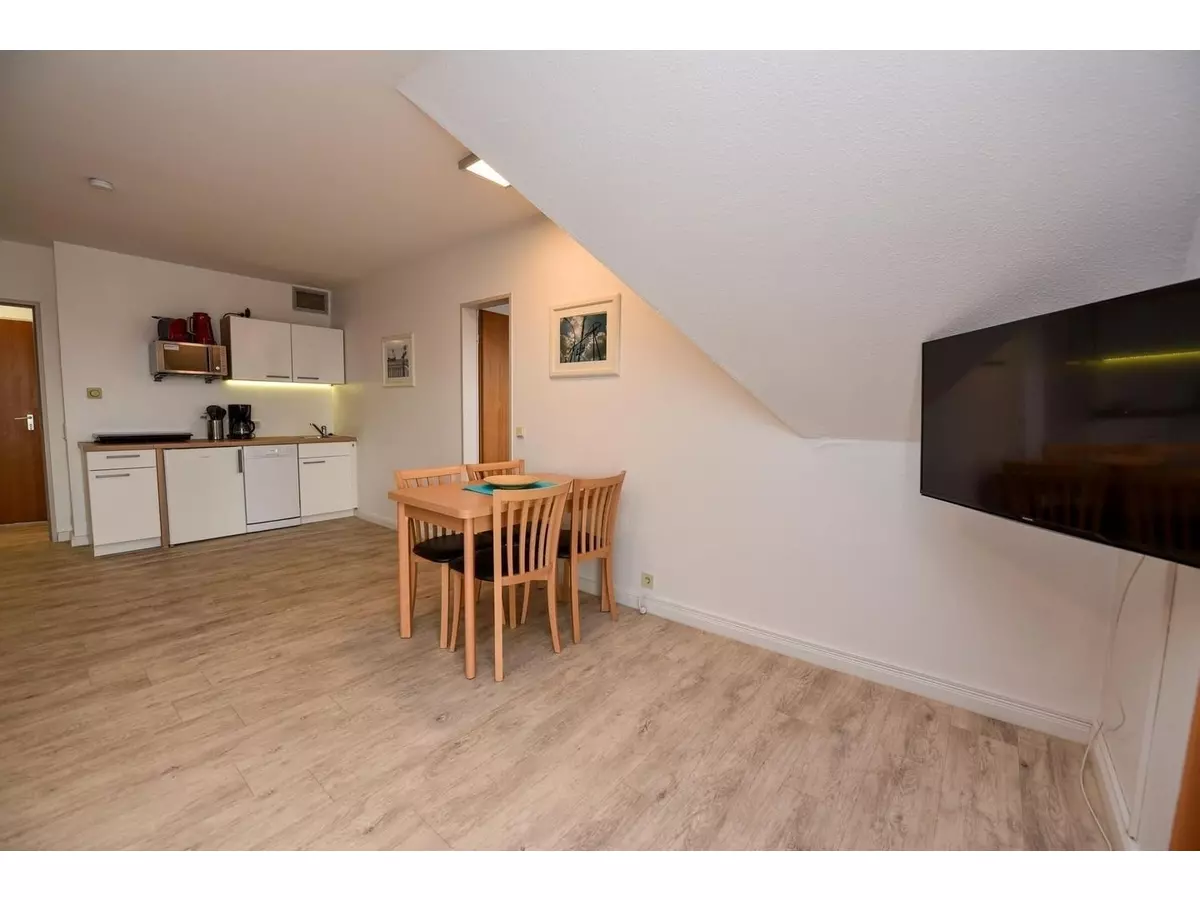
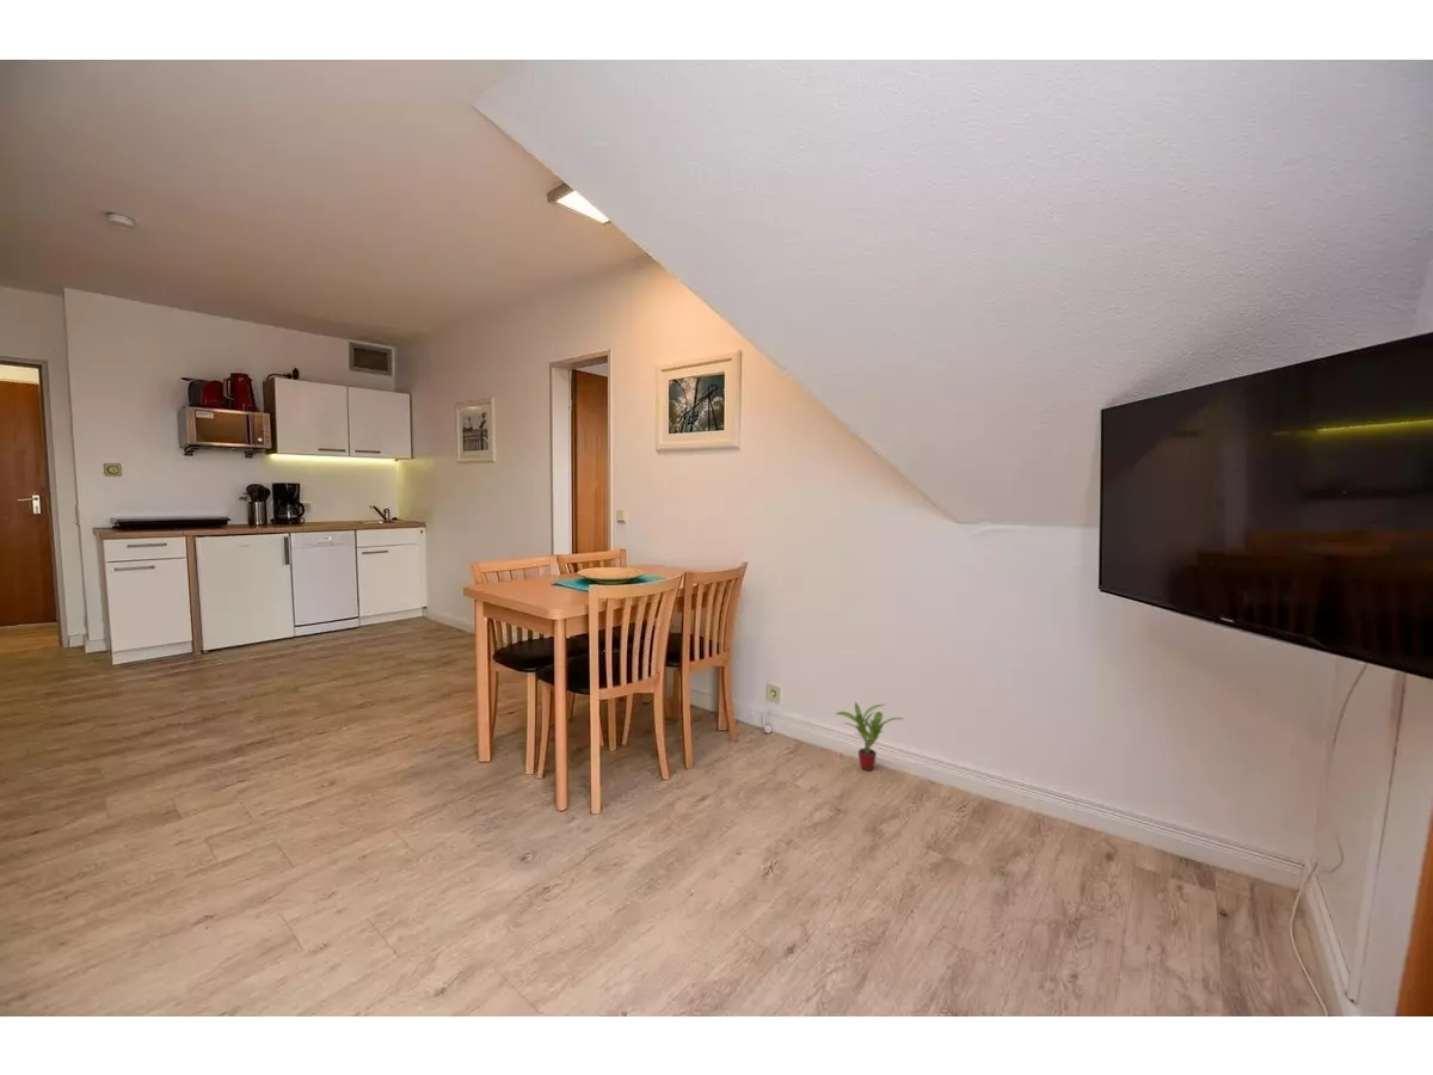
+ potted plant (866, 739)
